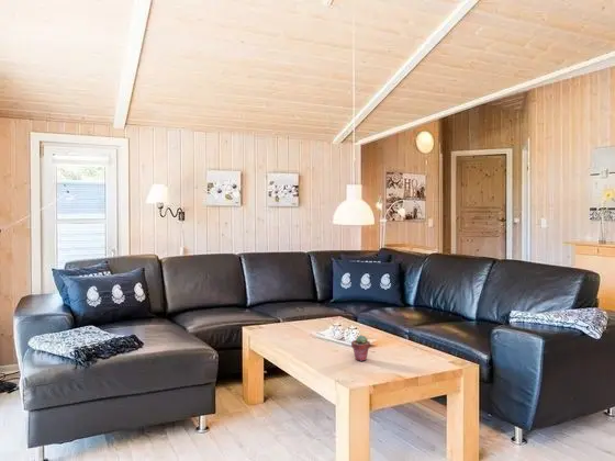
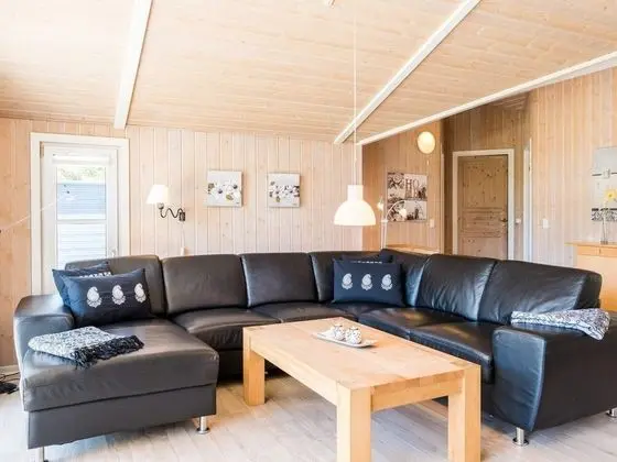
- potted succulent (360, 347)
